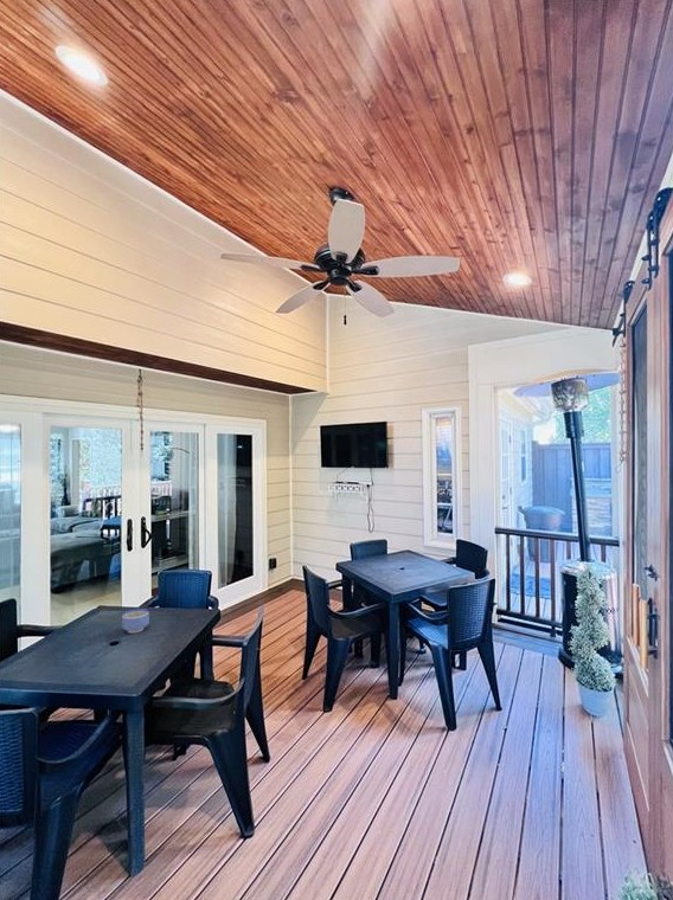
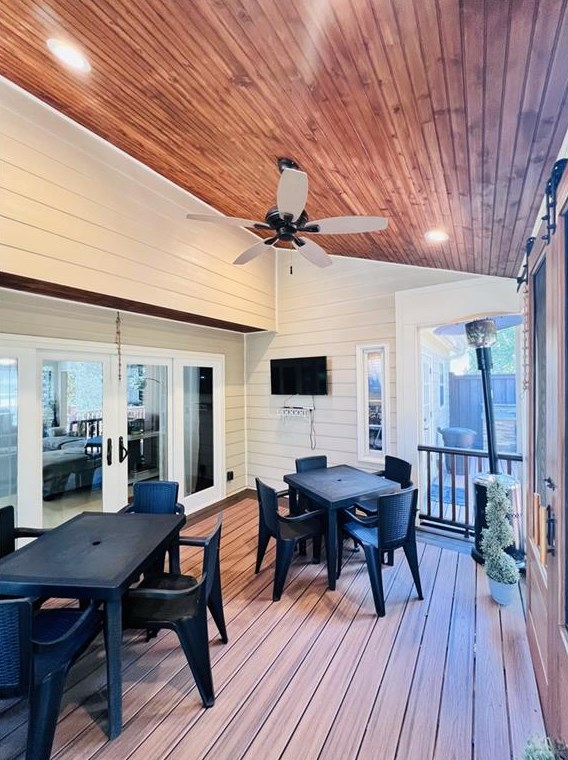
- bowl (135, 621)
